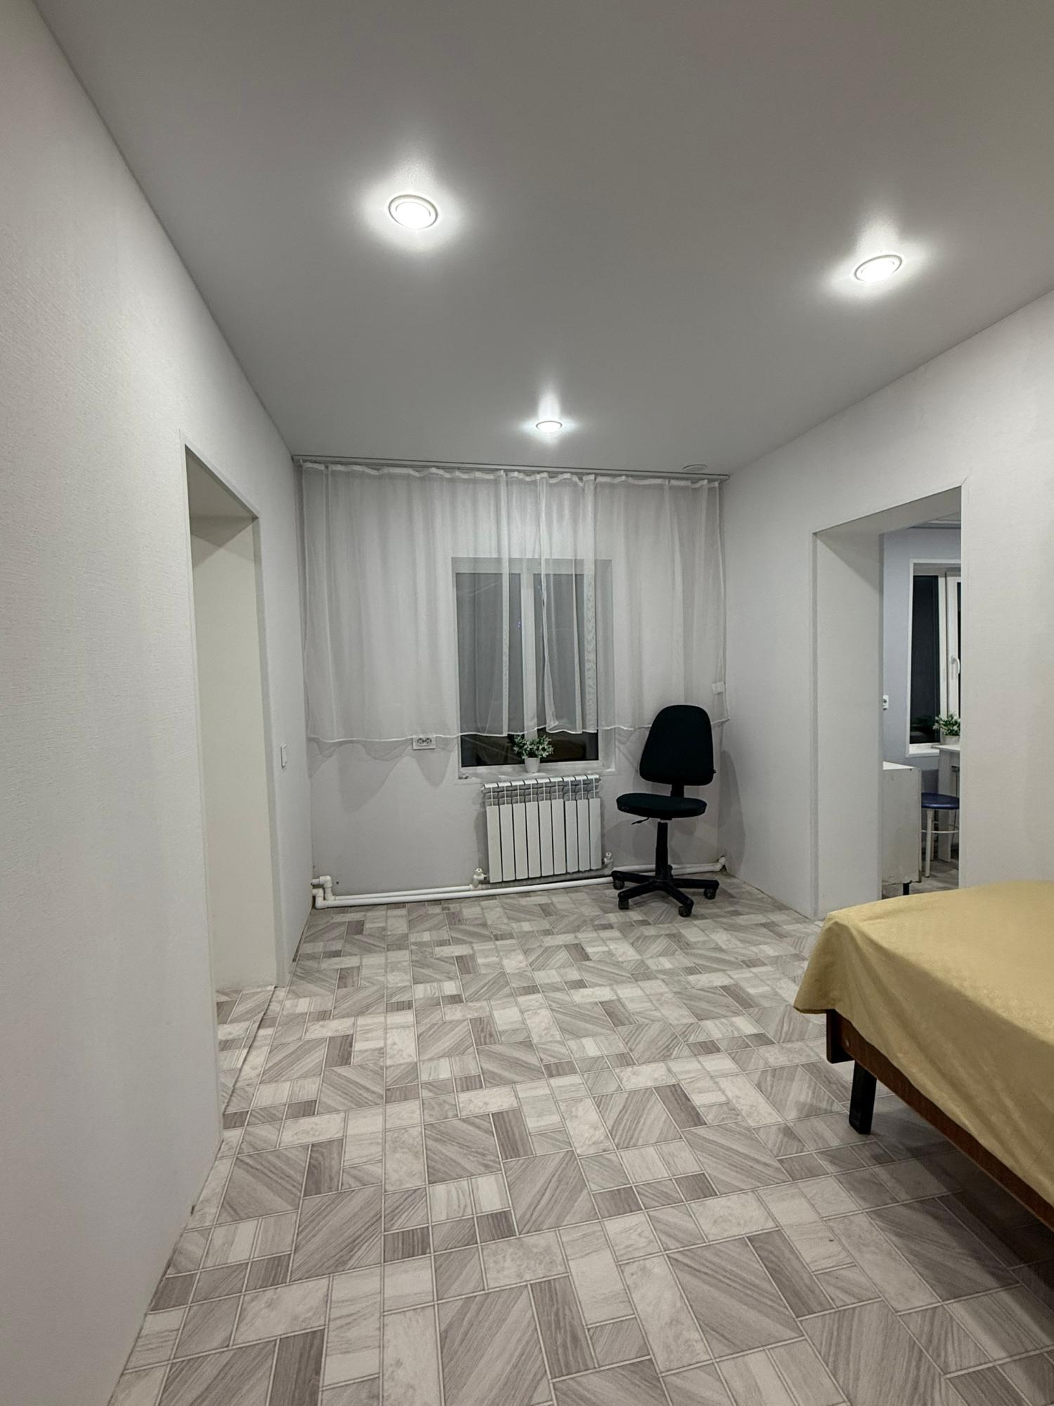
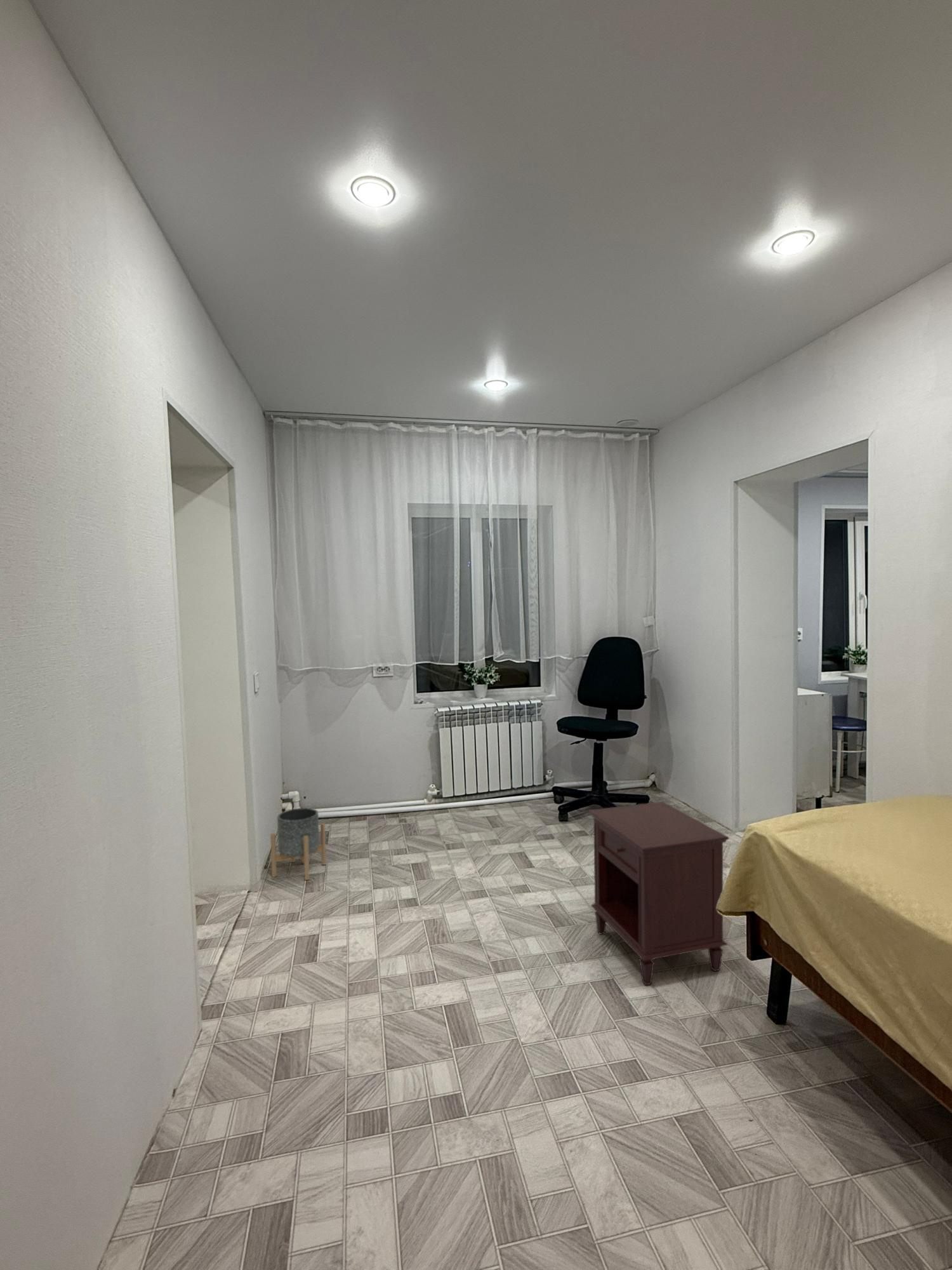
+ nightstand (654, 886)
+ planter (298, 842)
